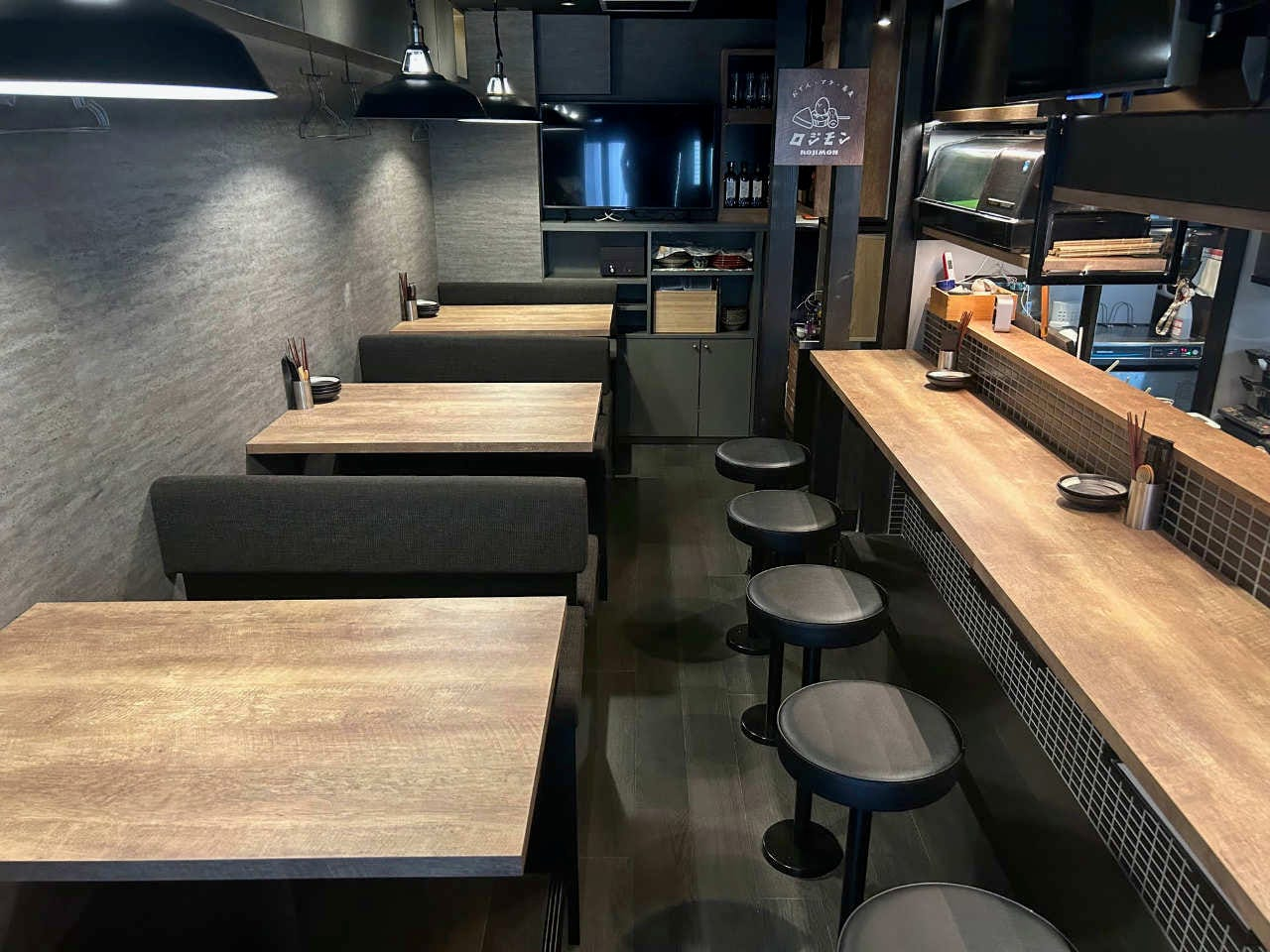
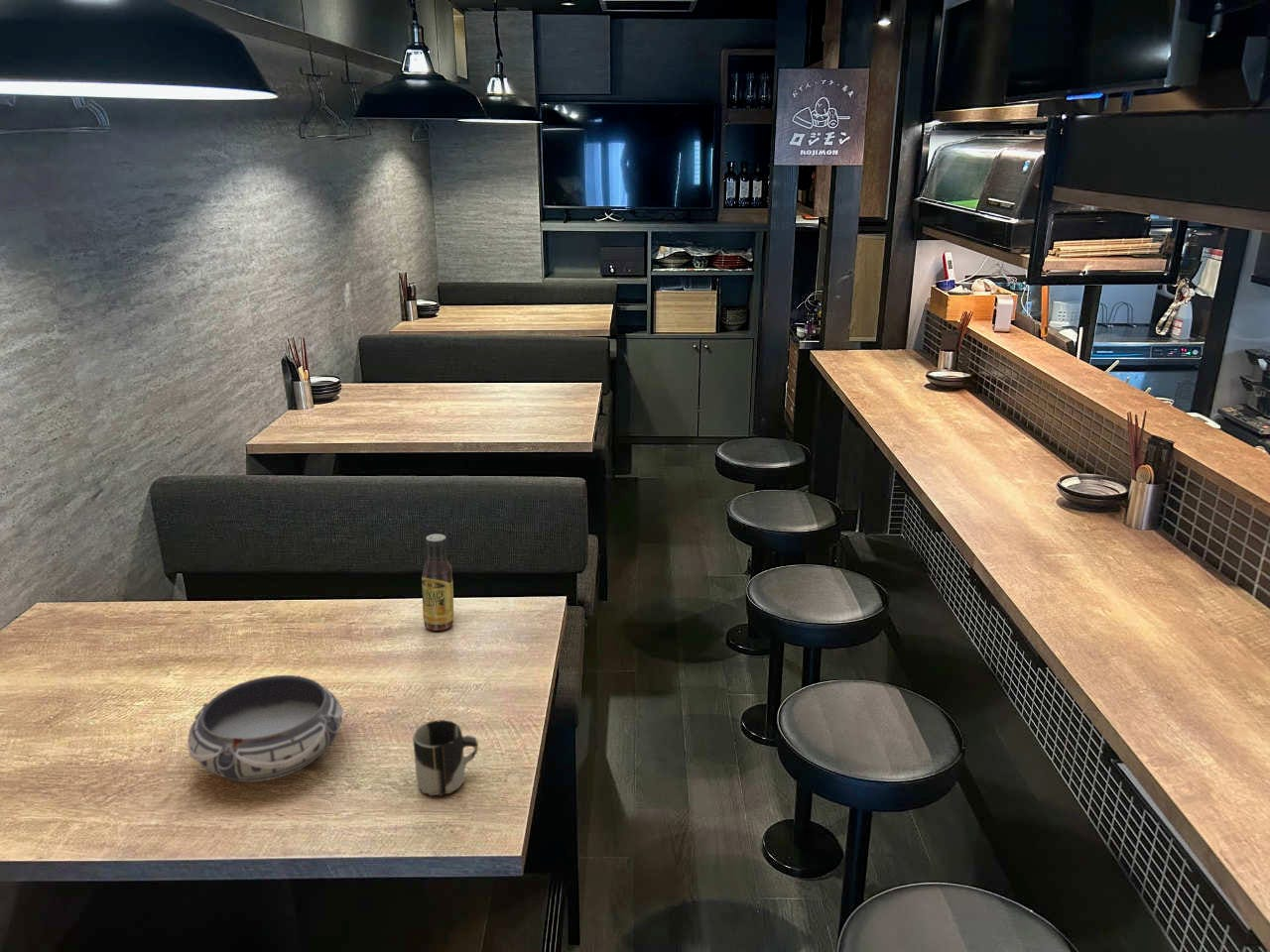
+ sauce bottle (437, 581)
+ cup (447, 756)
+ bowl (268, 732)
